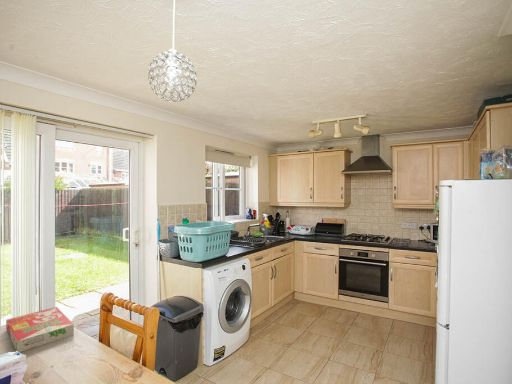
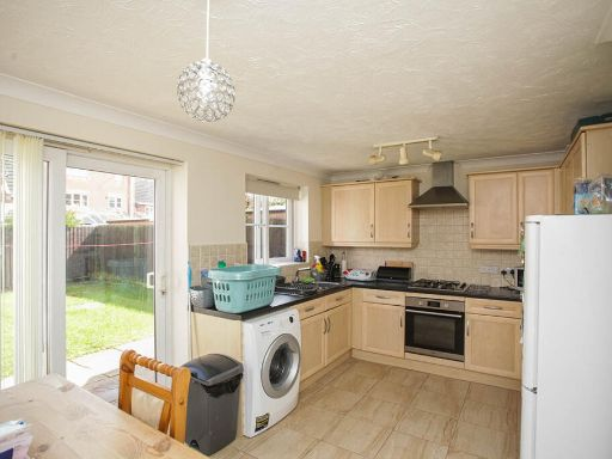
- cereal box (39, 327)
